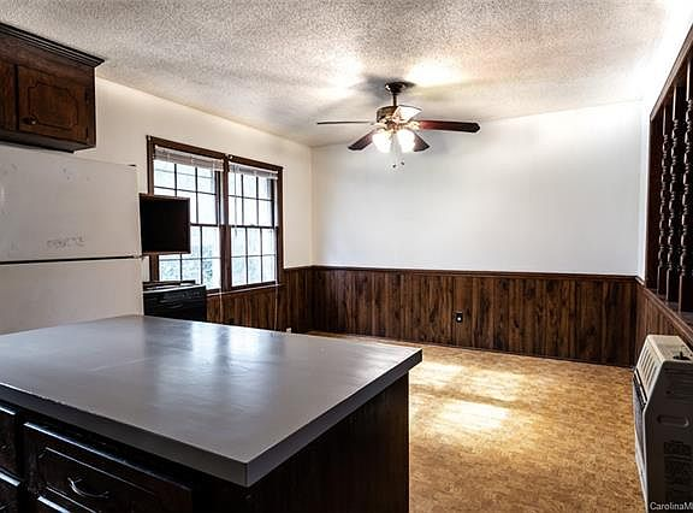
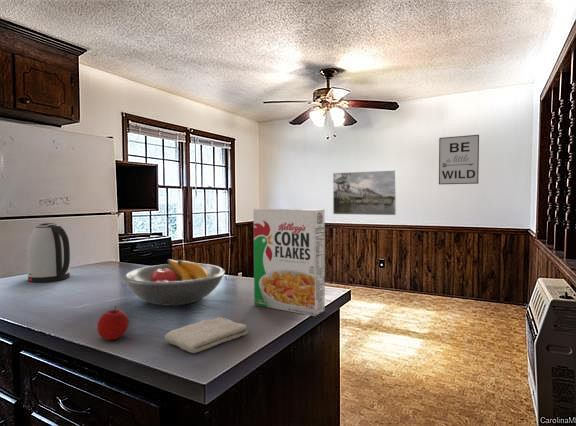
+ cereal box (288, 258)
+ washcloth (208, 332)
+ fruit bowl (176, 282)
+ wall art (458, 160)
+ kettle (52, 251)
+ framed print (363, 193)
+ apple (113, 322)
